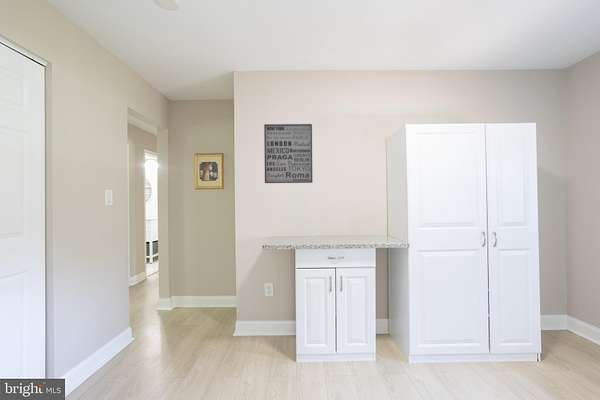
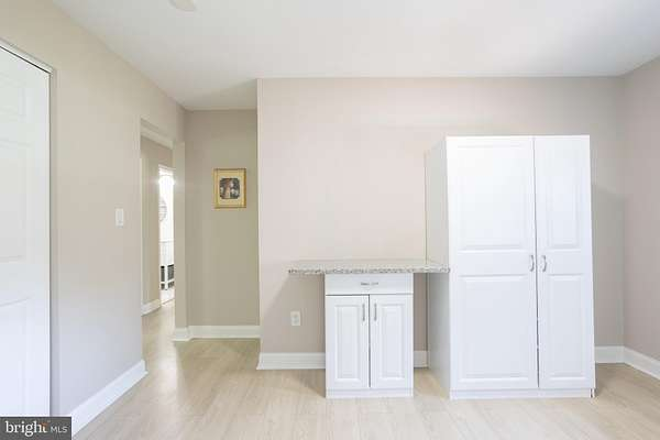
- wall art (288, 153)
